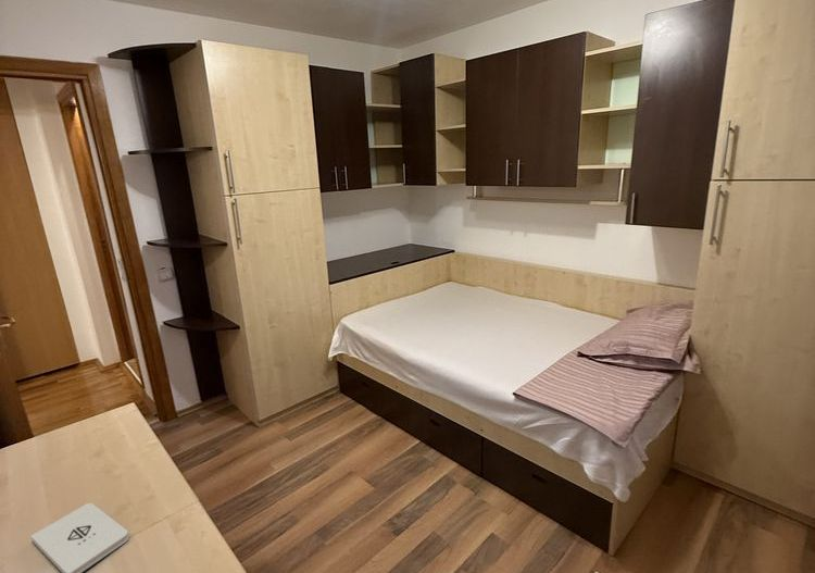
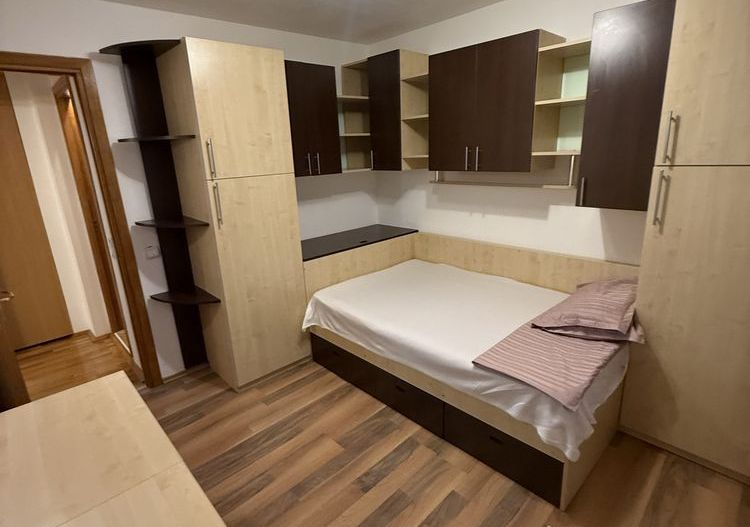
- notepad (80, 537)
